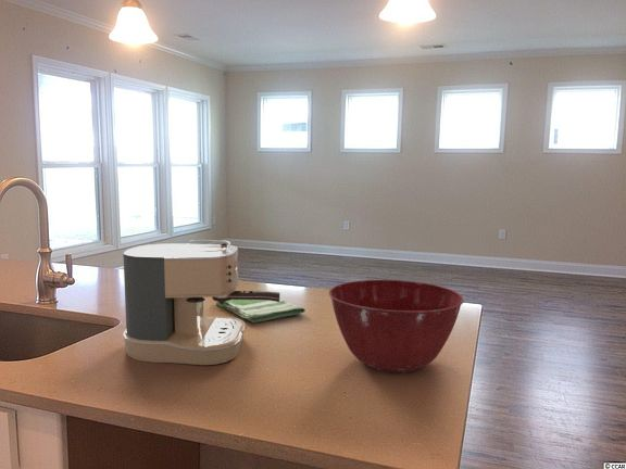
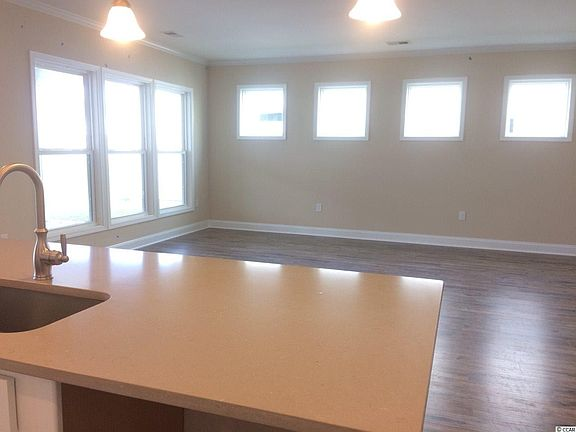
- mixing bowl (393, 327)
- coffee maker (202, 295)
- dish towel (258, 304)
